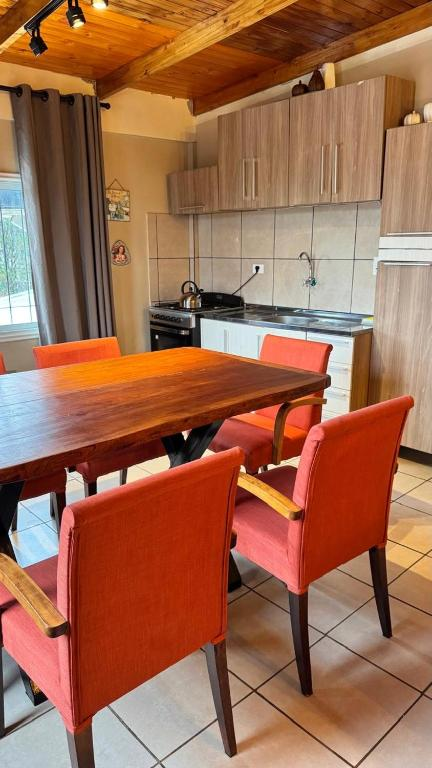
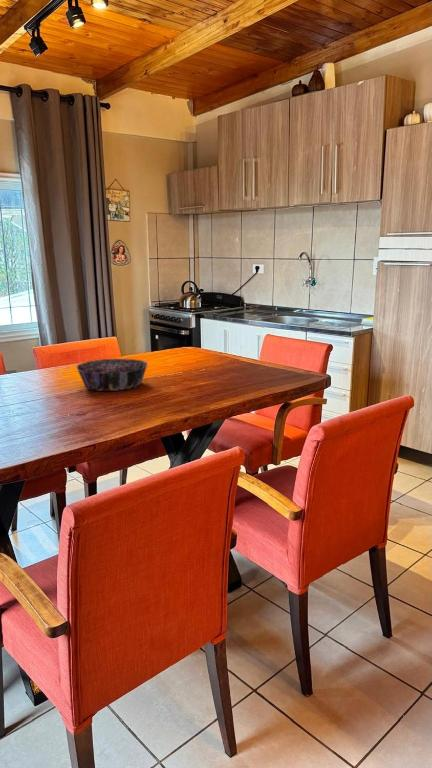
+ decorative bowl (112, 374)
